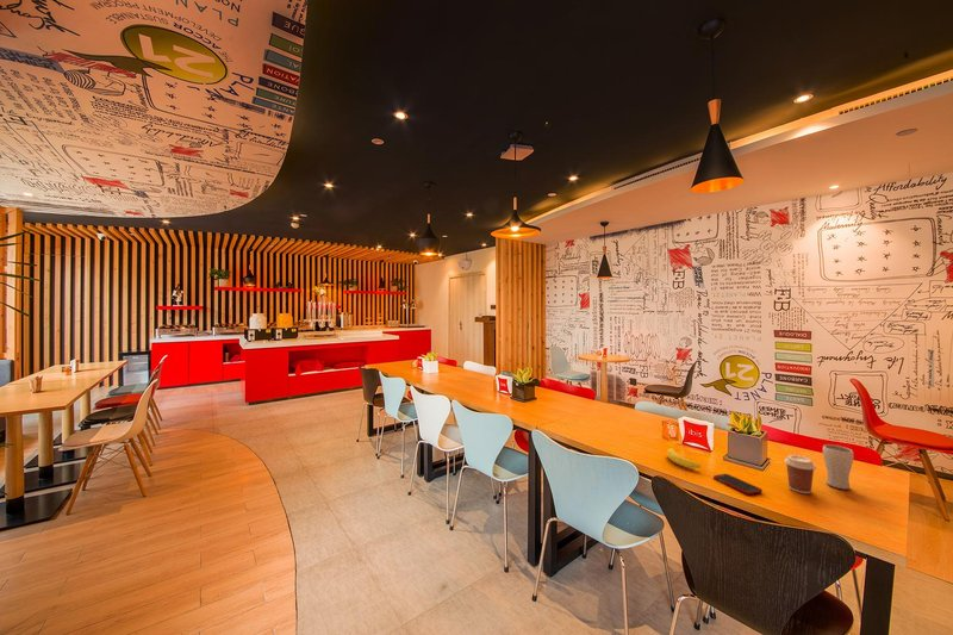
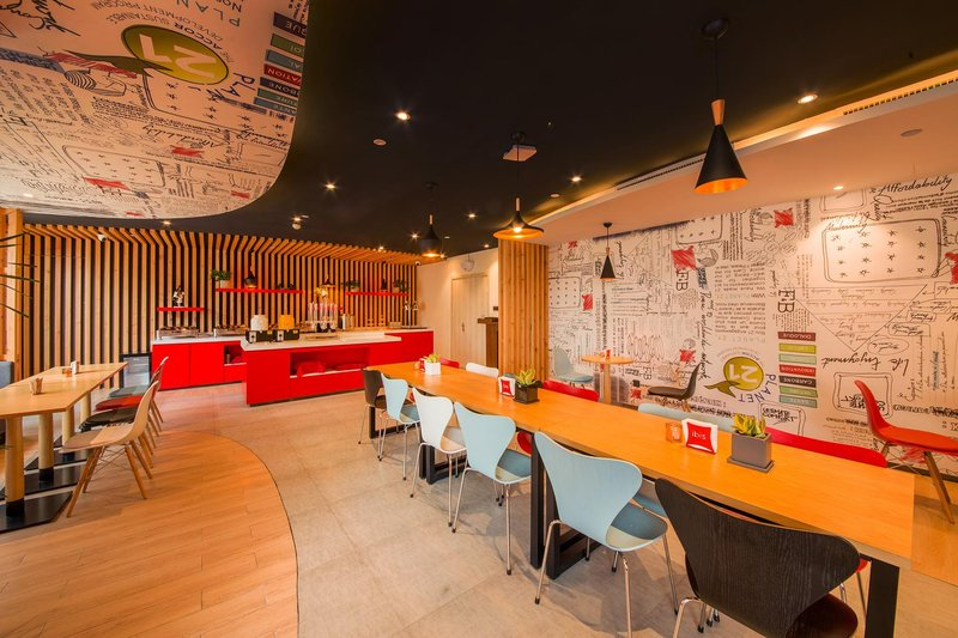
- coffee cup (799, 473)
- cell phone (736, 483)
- banana (680, 457)
- drinking glass (837, 467)
